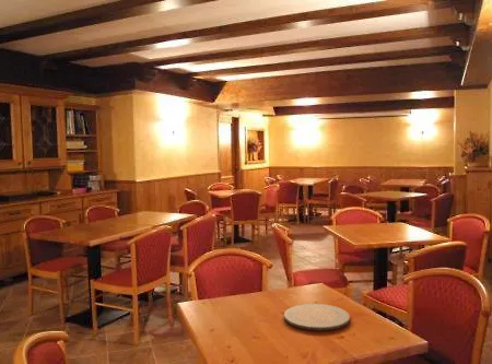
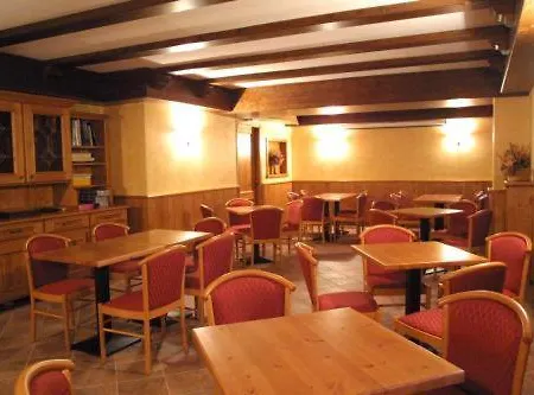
- plate (316, 316)
